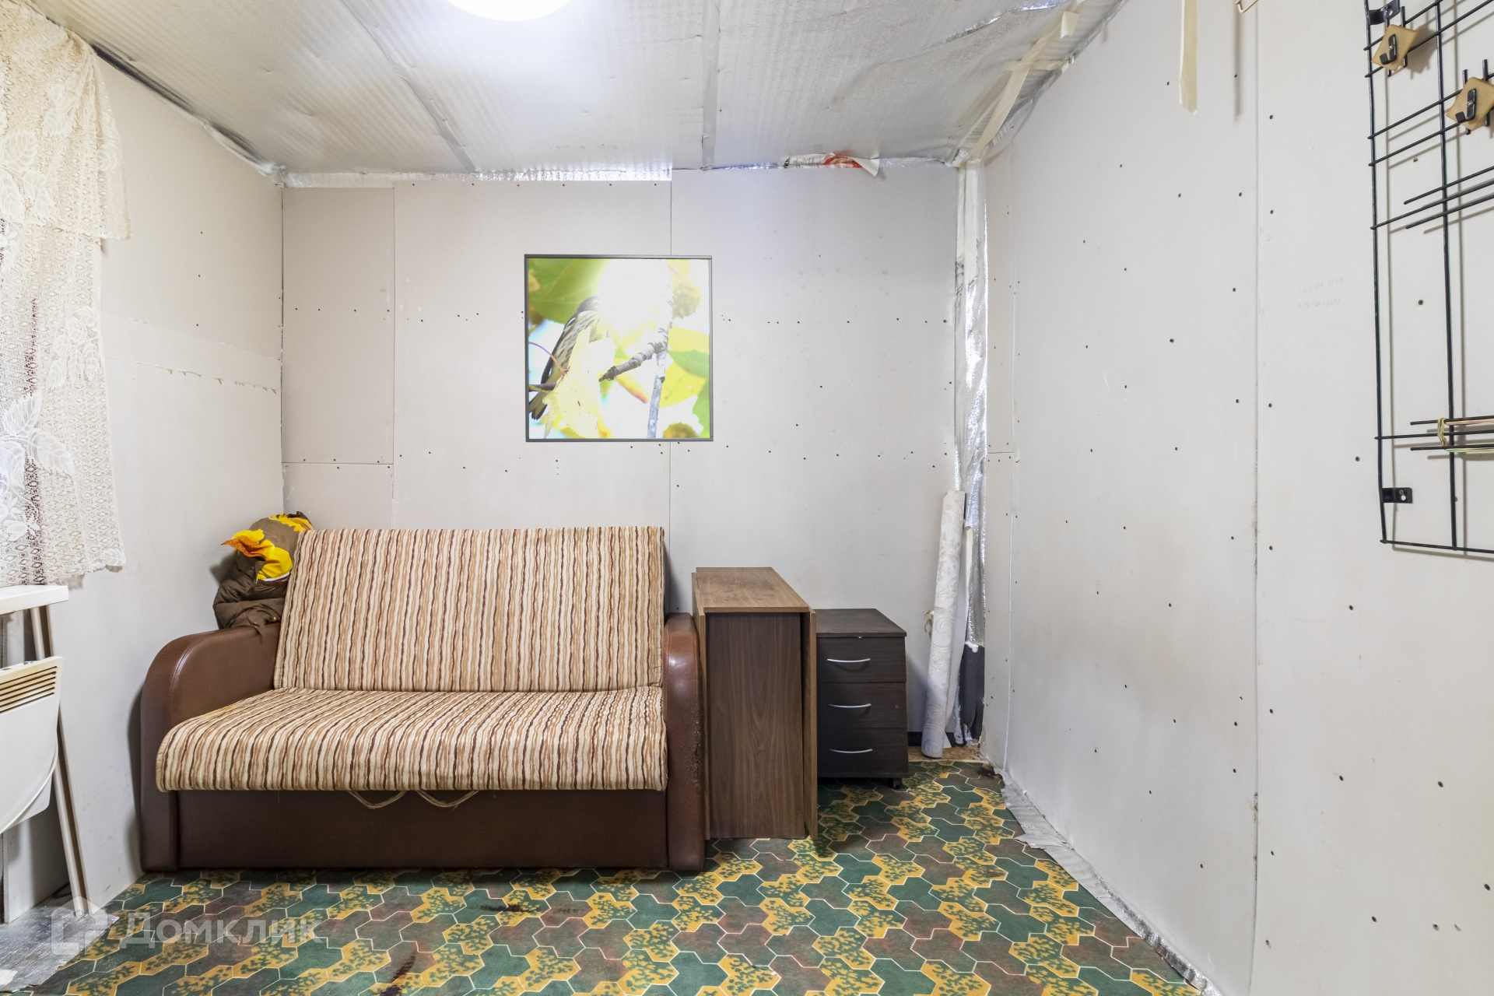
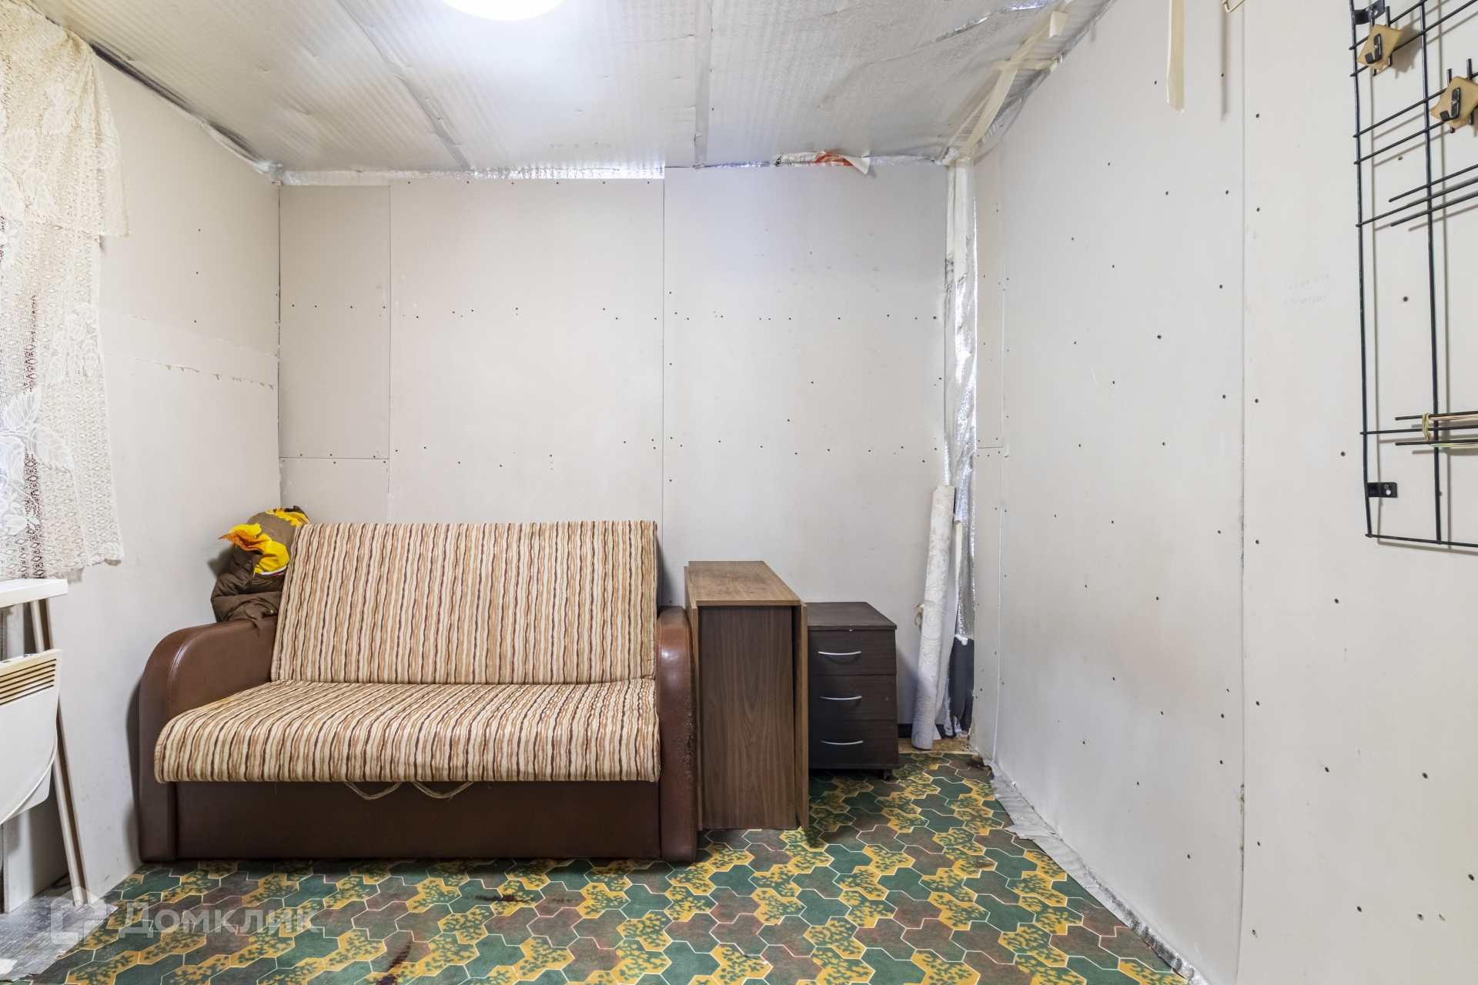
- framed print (619, 349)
